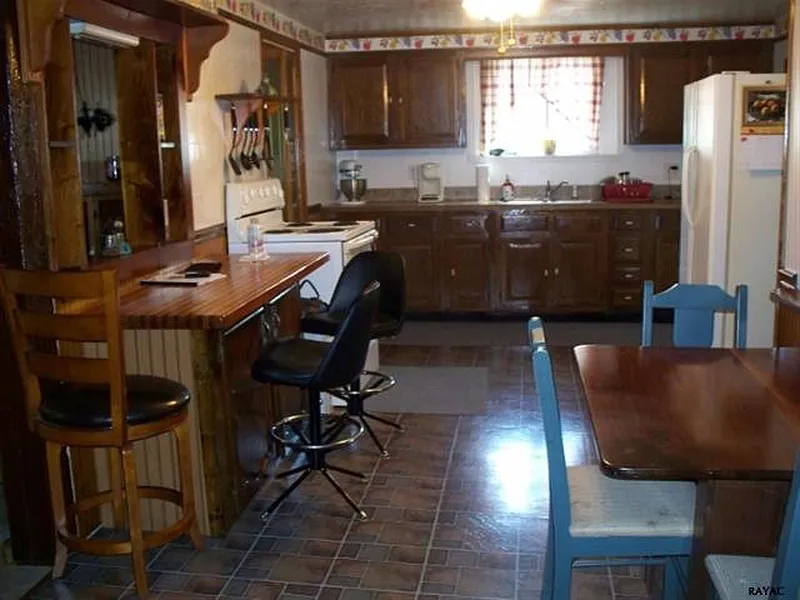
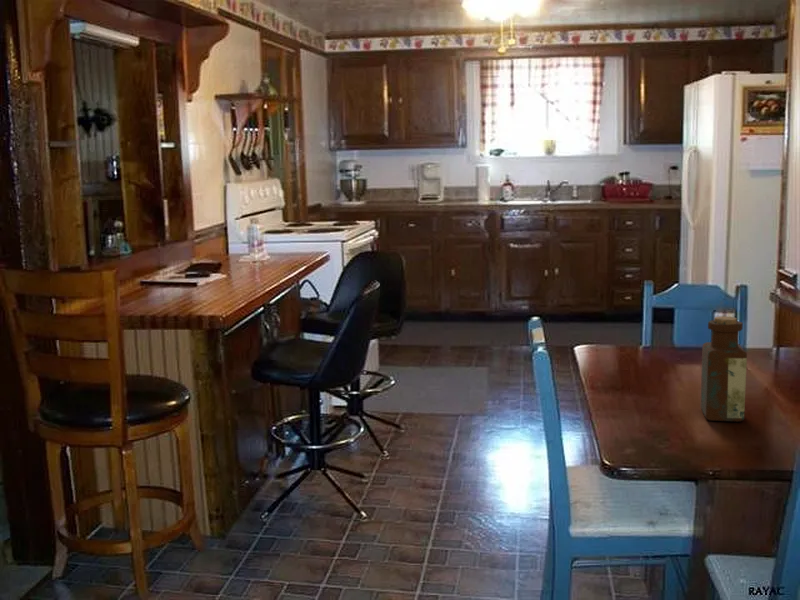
+ bottle (723, 367)
